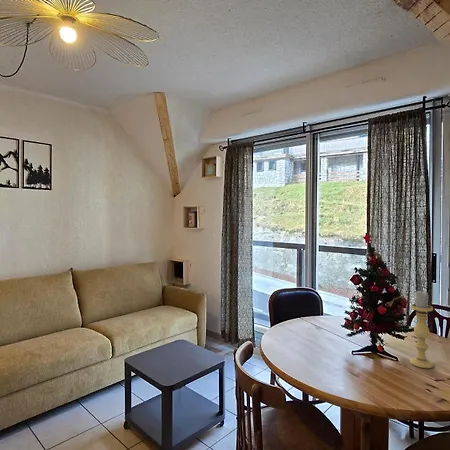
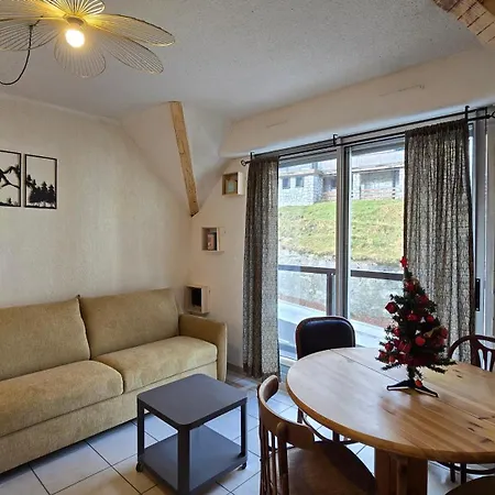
- candle holder (421, 327)
